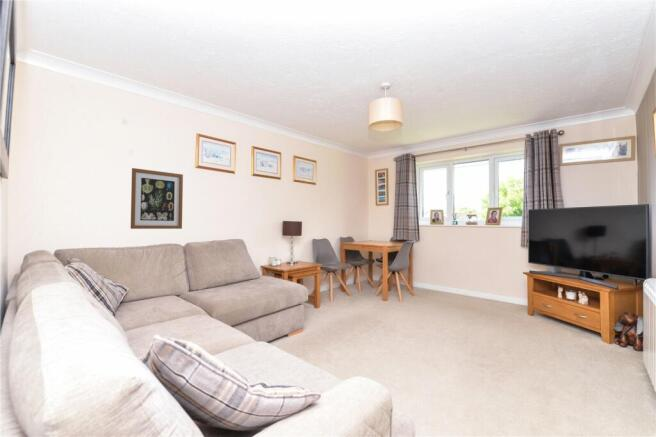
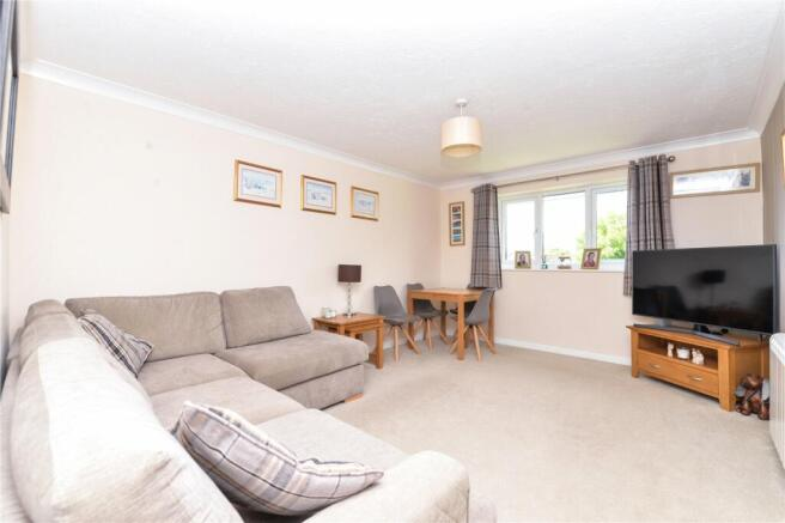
- wall art (158, 200)
